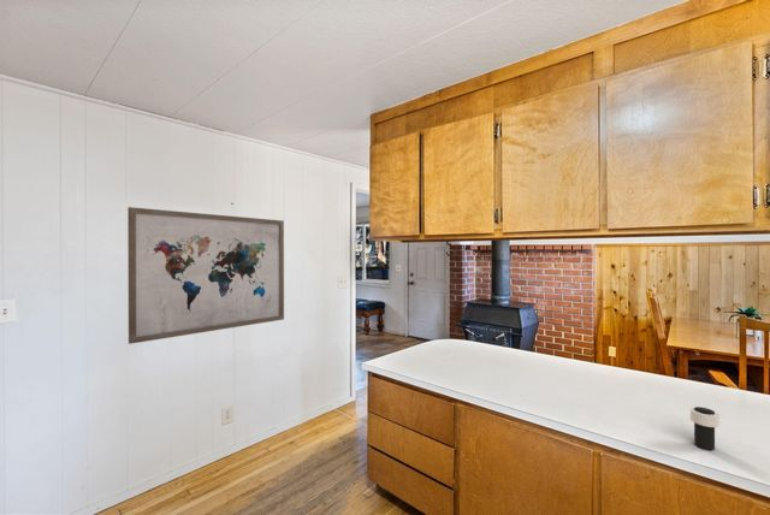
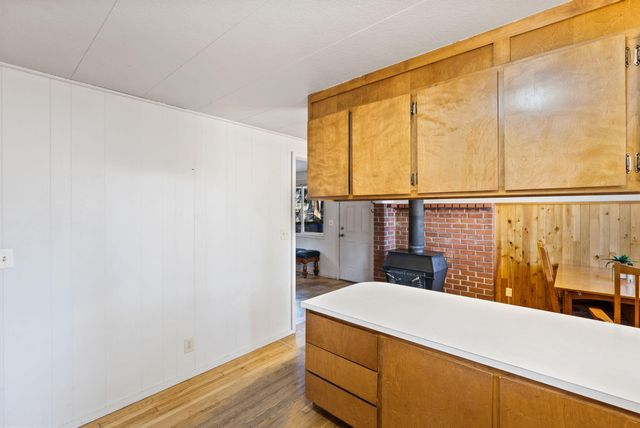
- wall art (218, 272)
- cup (704, 427)
